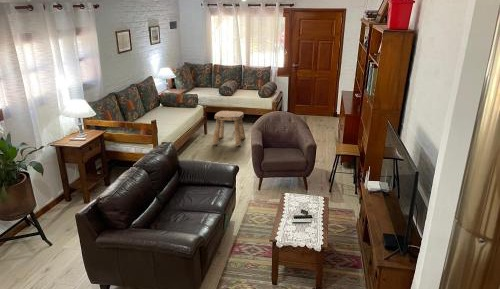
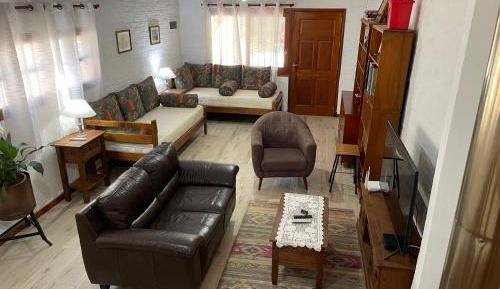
- stool (223, 127)
